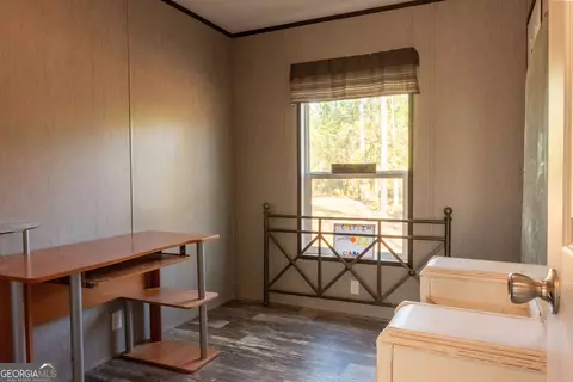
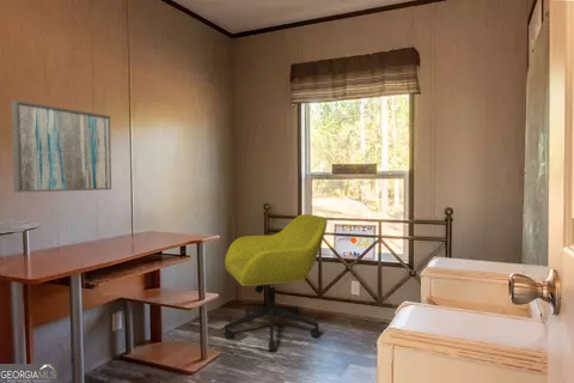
+ wall art (66, 150)
+ office chair (271, 274)
